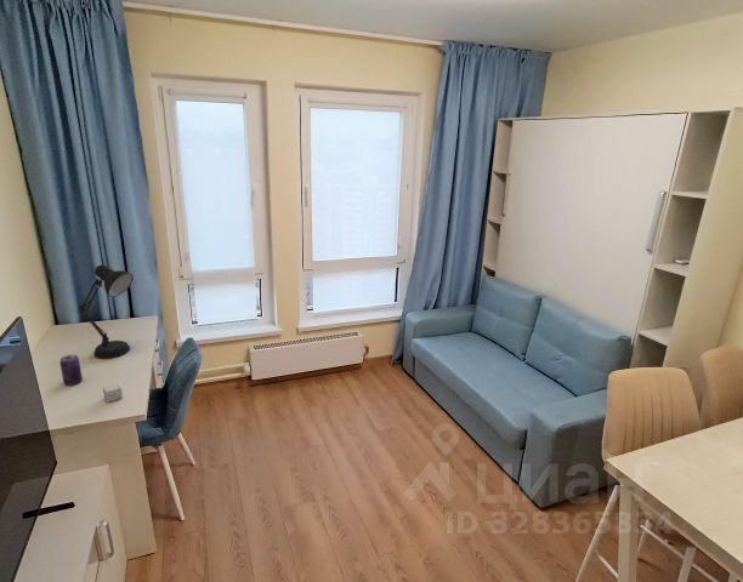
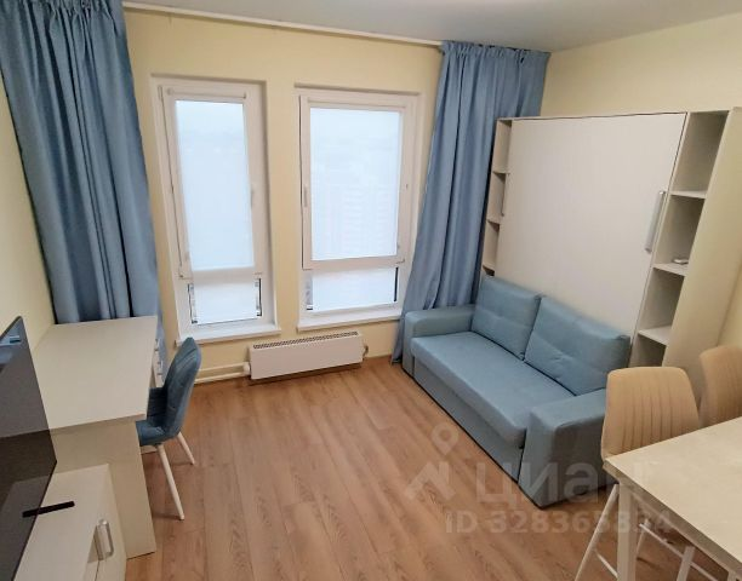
- desk lamp (110, 296)
- beverage can (70, 369)
- small box (112, 392)
